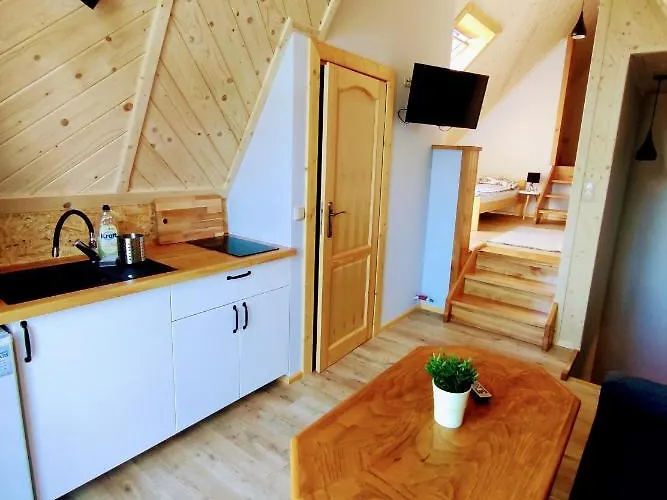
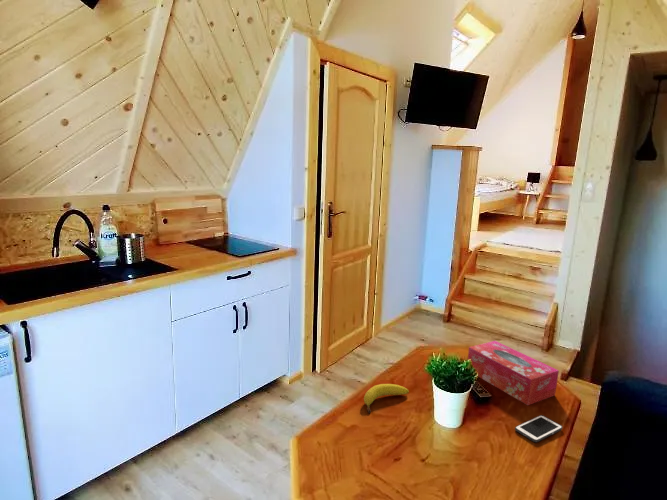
+ tissue box (510, 370)
+ cell phone (538, 428)
+ fruit (383, 393)
